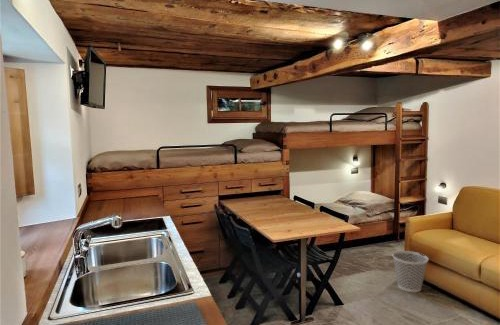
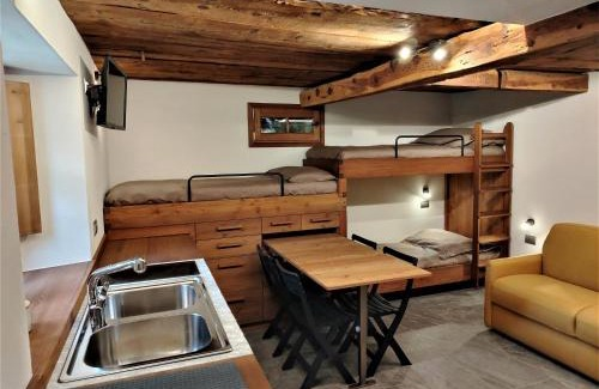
- wastebasket (409, 271)
